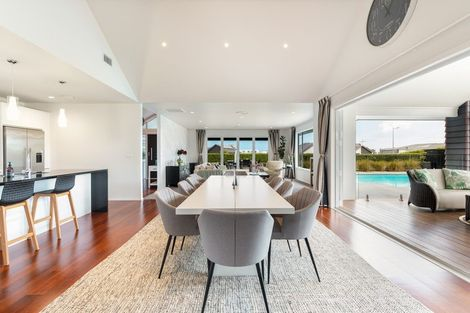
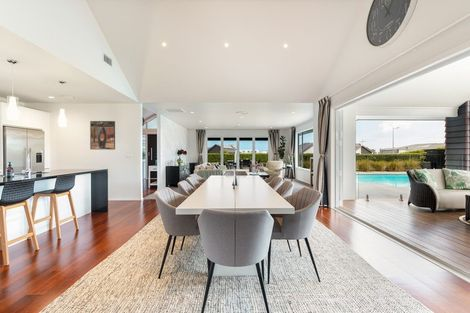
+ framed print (102, 135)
